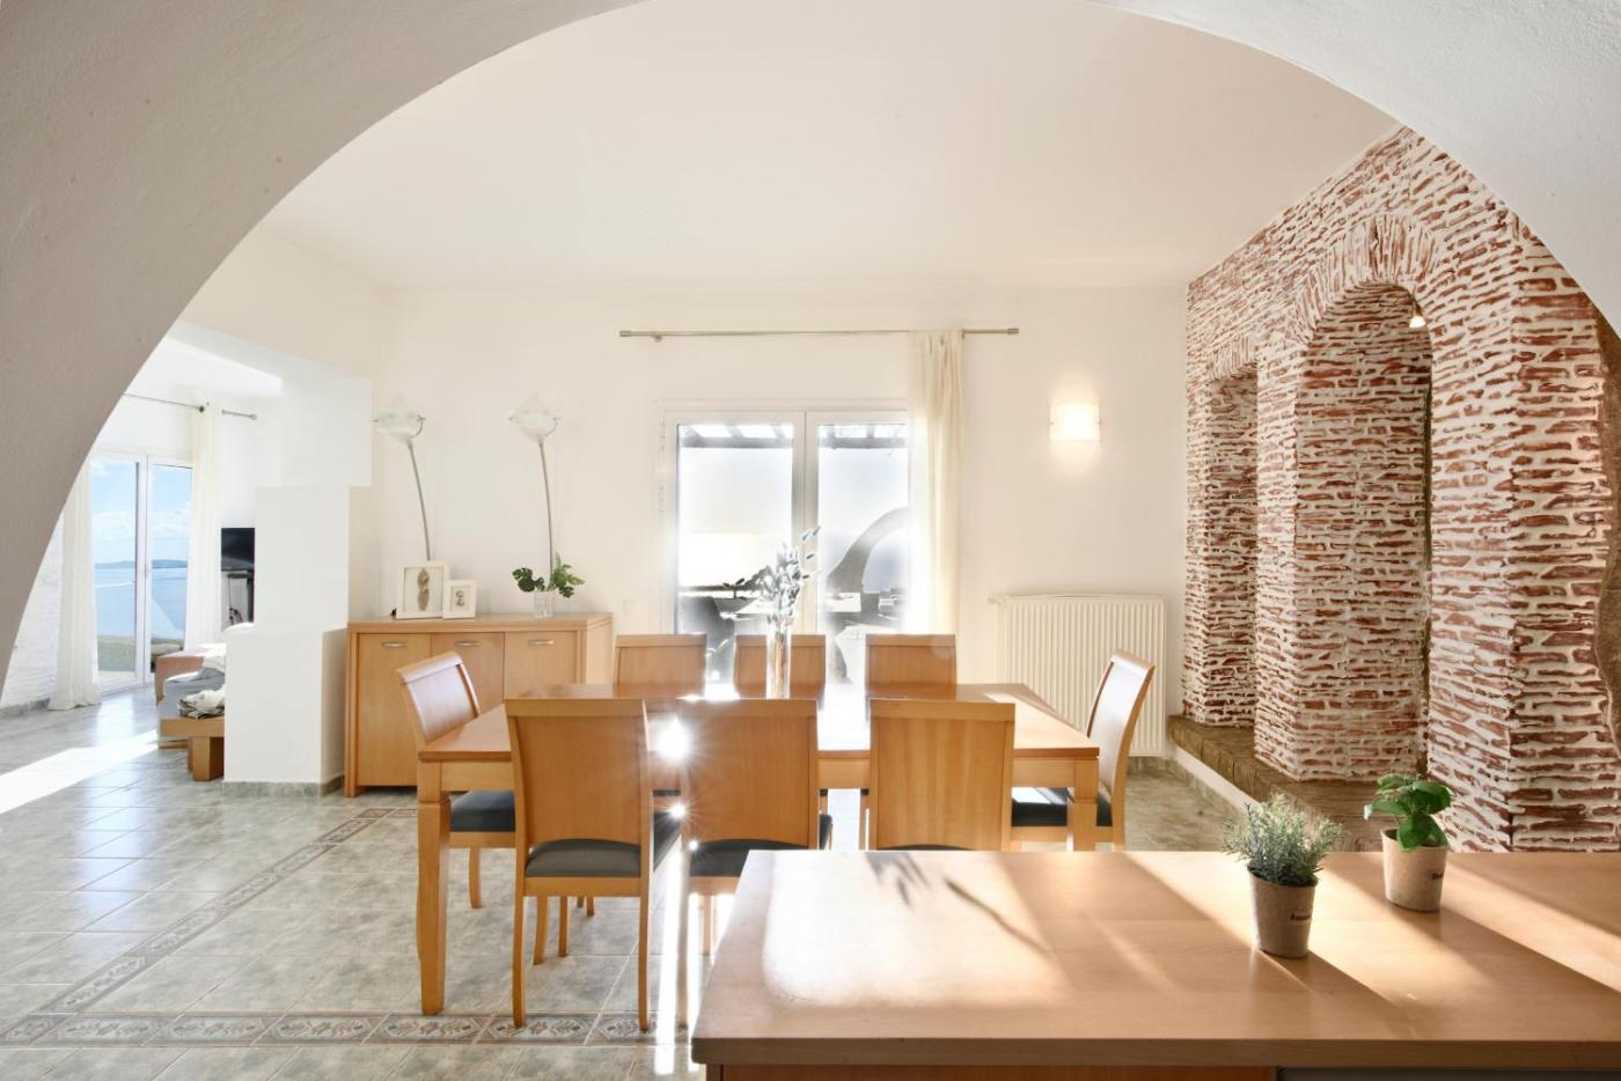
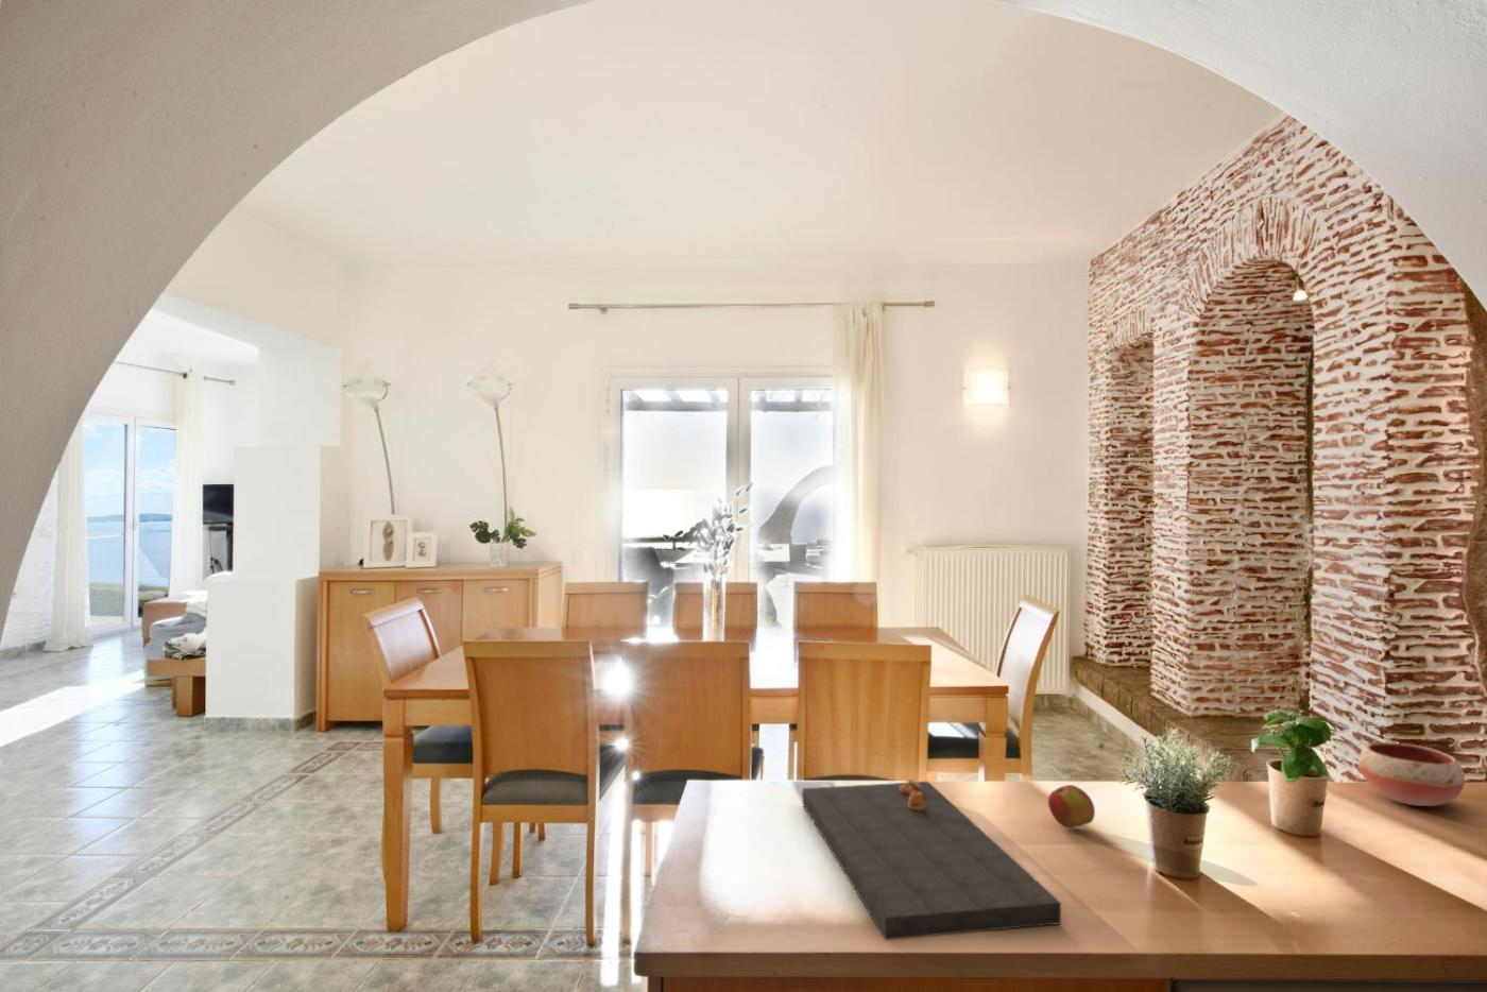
+ cutting board (910, 836)
+ bowl (1409, 775)
+ apple (1071, 806)
